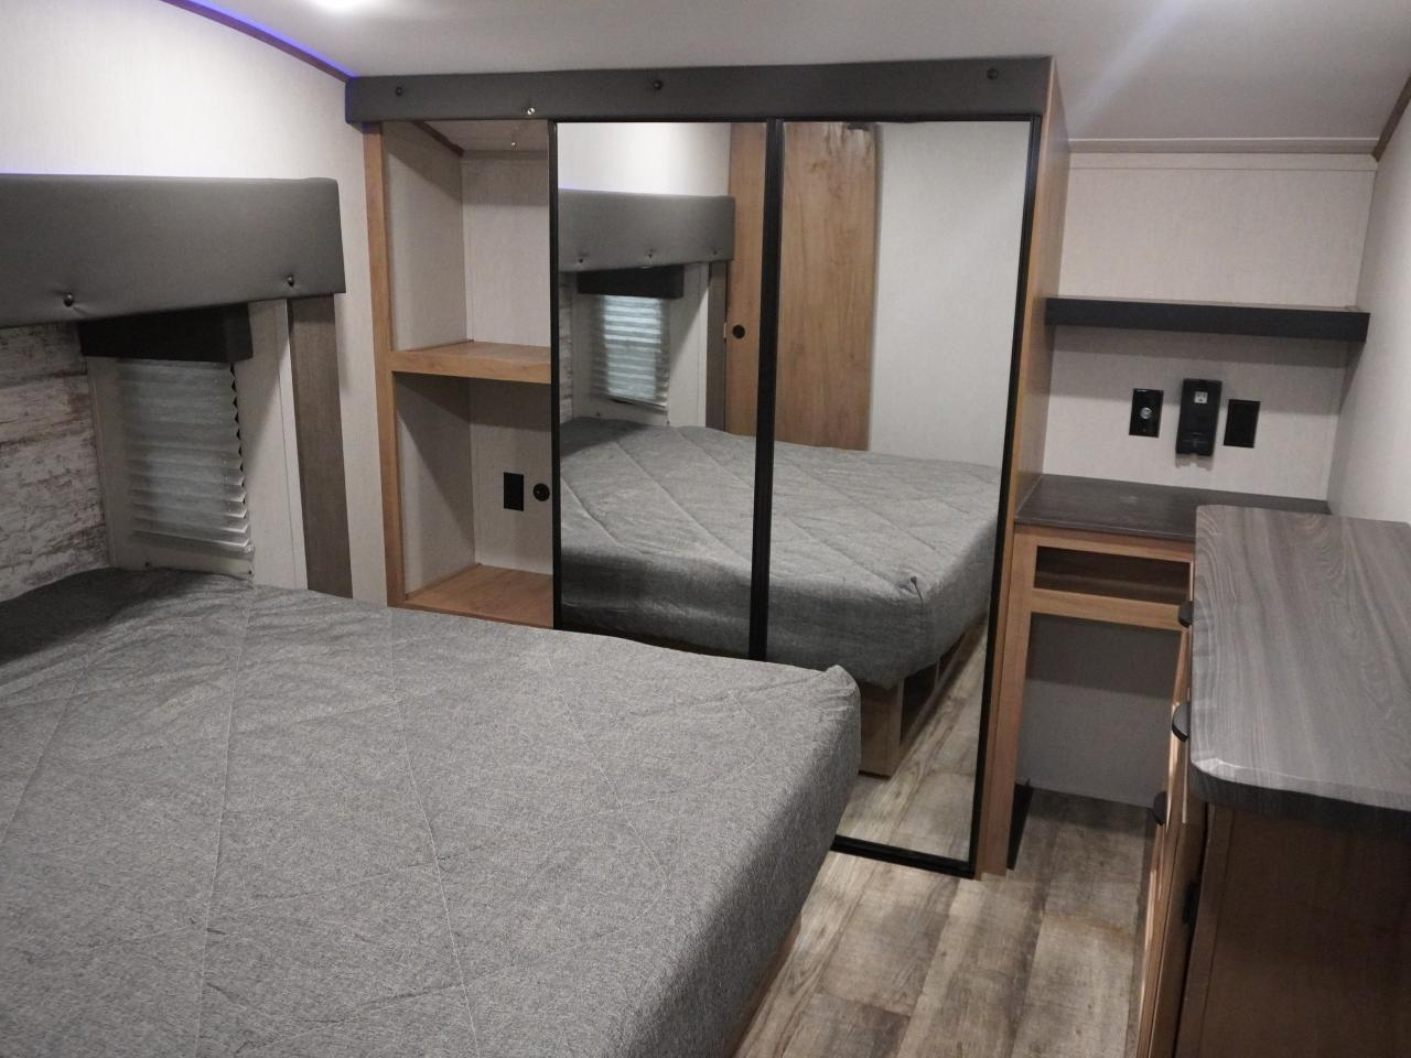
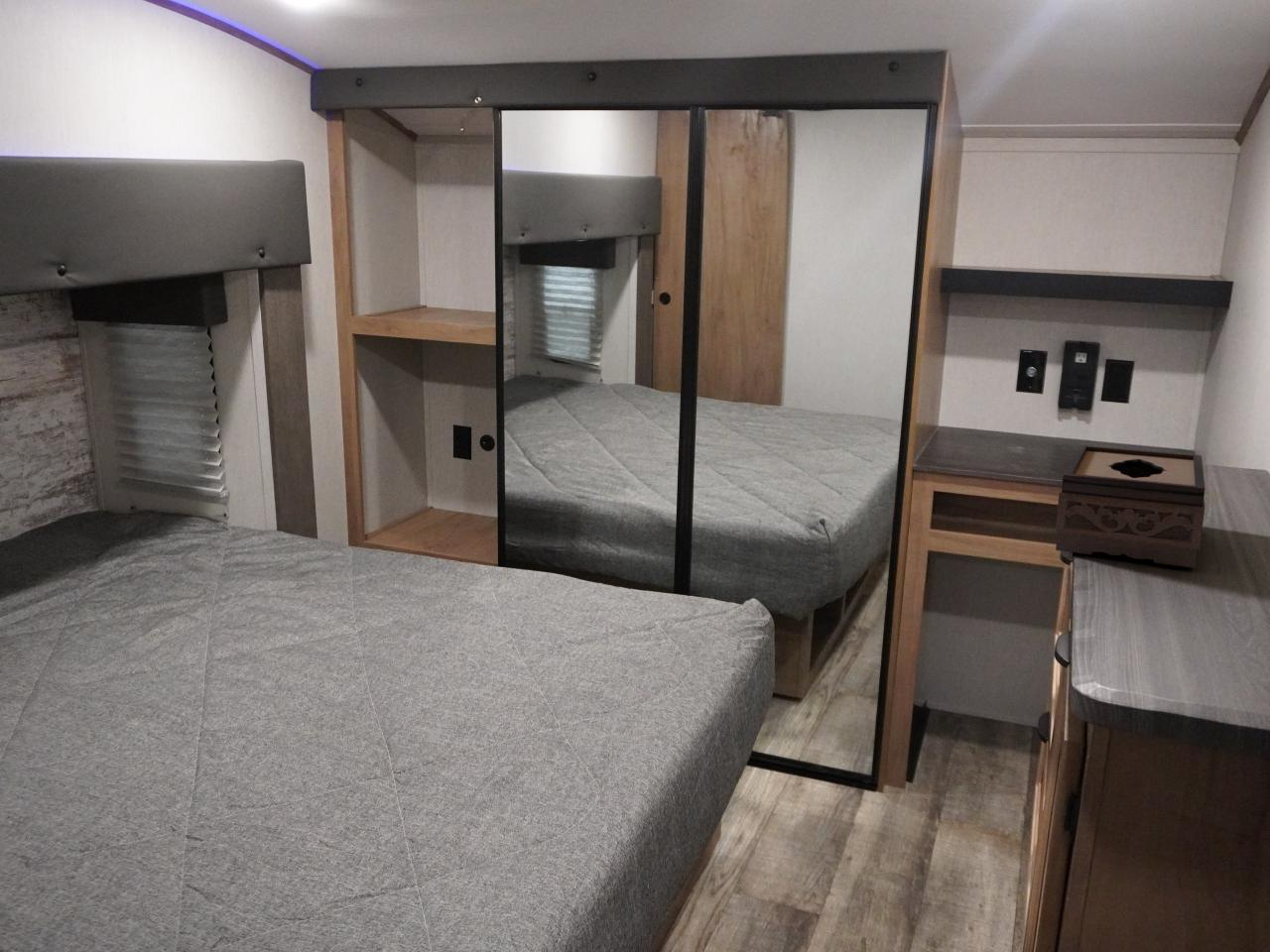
+ tissue box (1131, 500)
